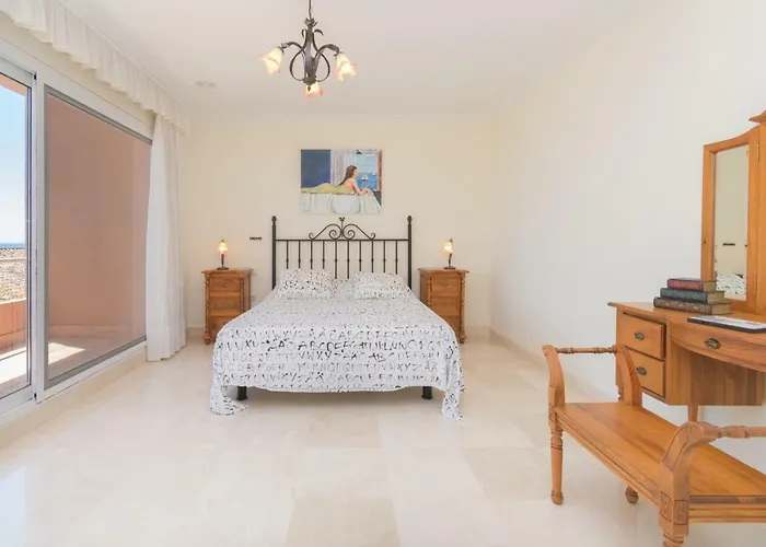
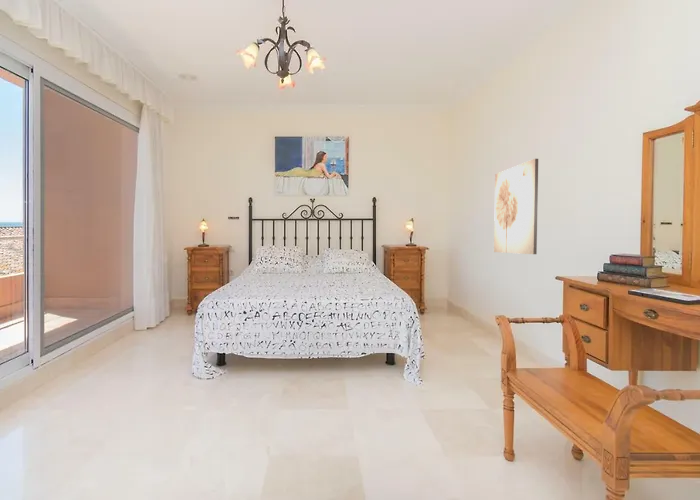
+ wall art (513, 210)
